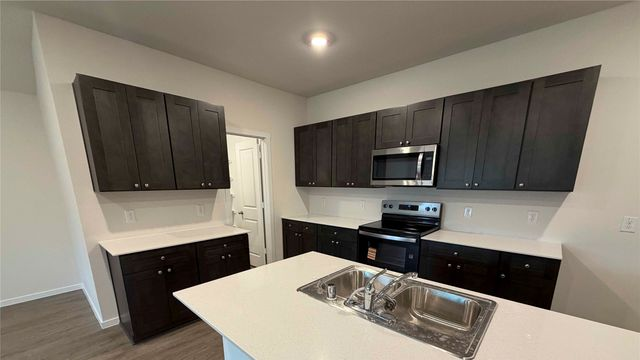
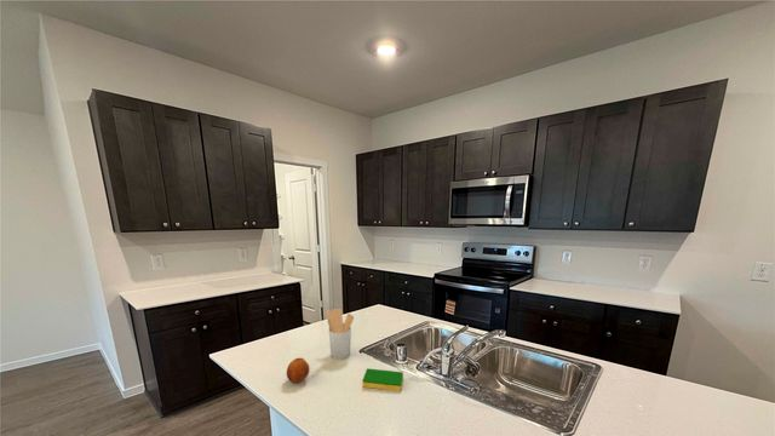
+ fruit (298, 368)
+ utensil holder (338, 332)
+ dish sponge (383, 379)
